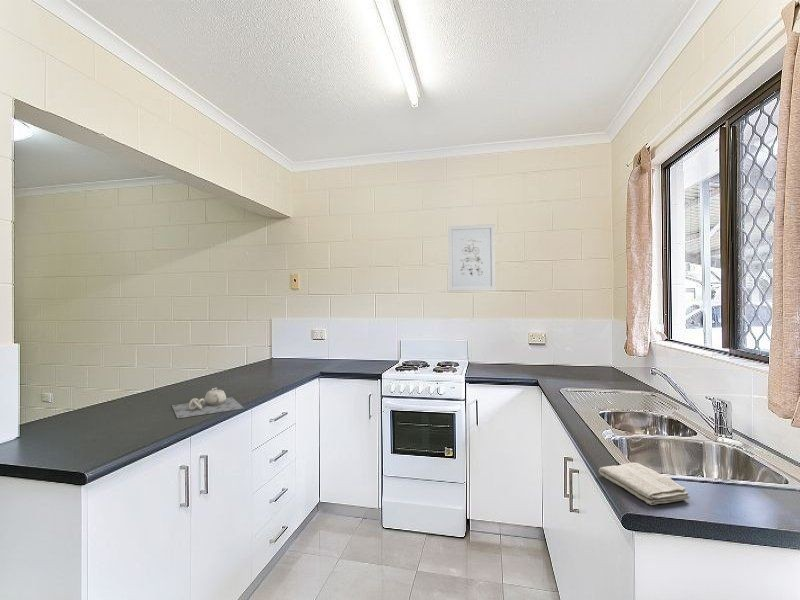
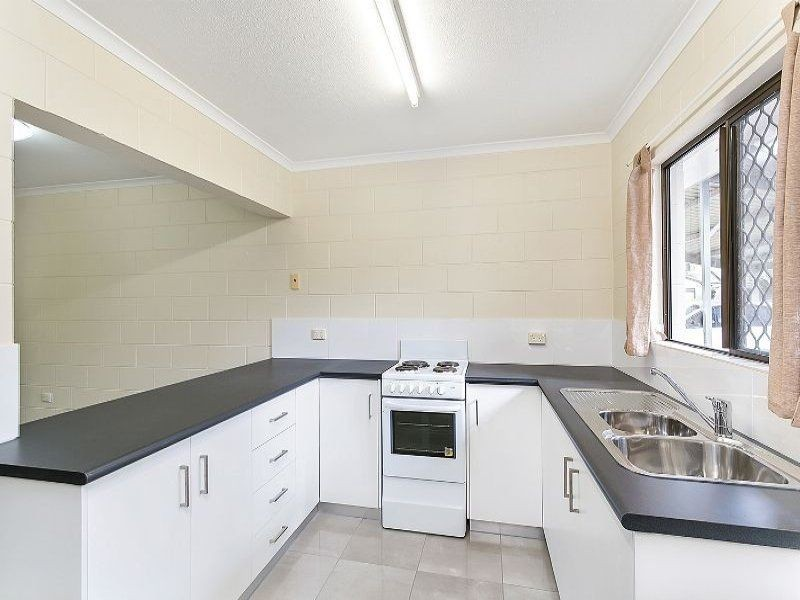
- washcloth (641, 480)
- wall art (471, 258)
- teapot (207, 398)
